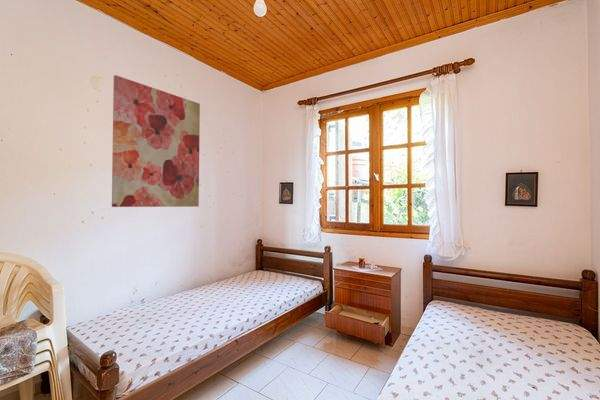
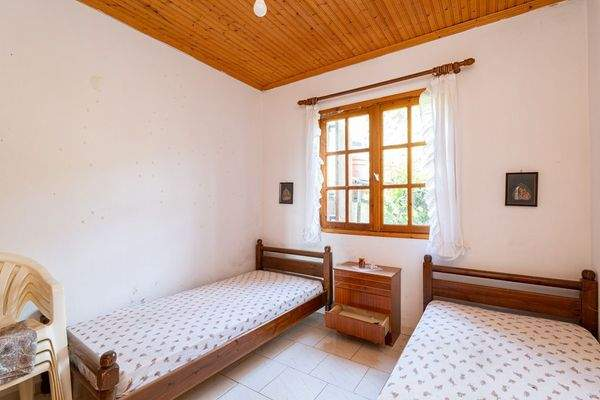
- wall art (161, 148)
